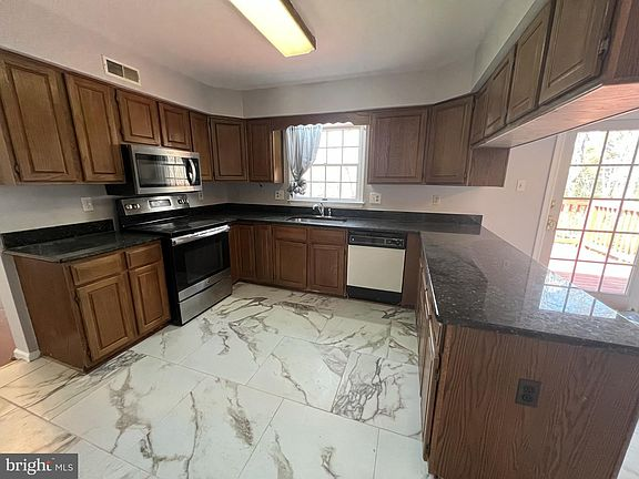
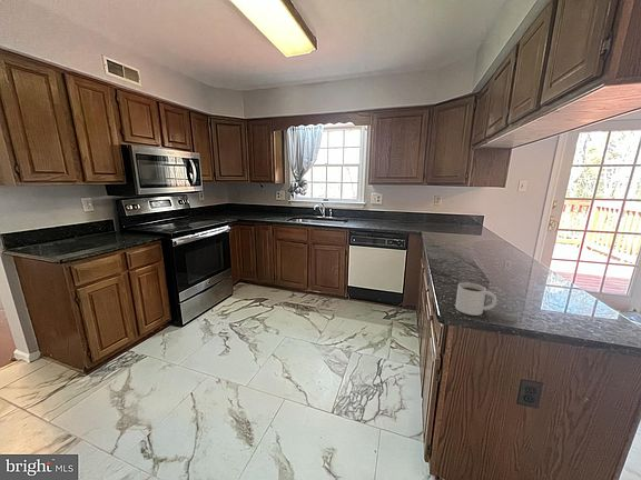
+ mug (475, 299)
